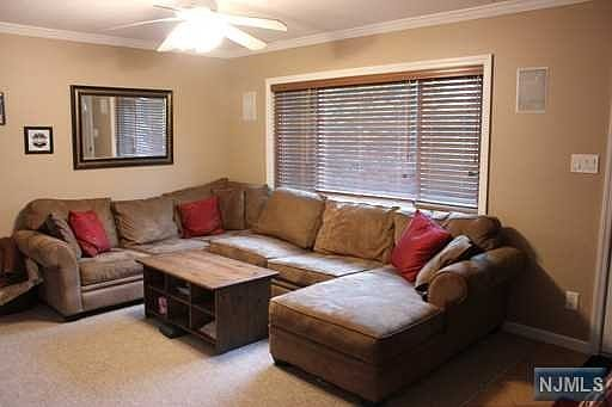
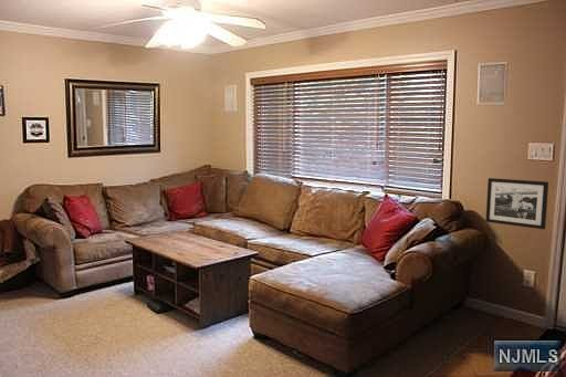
+ picture frame (515, 202)
